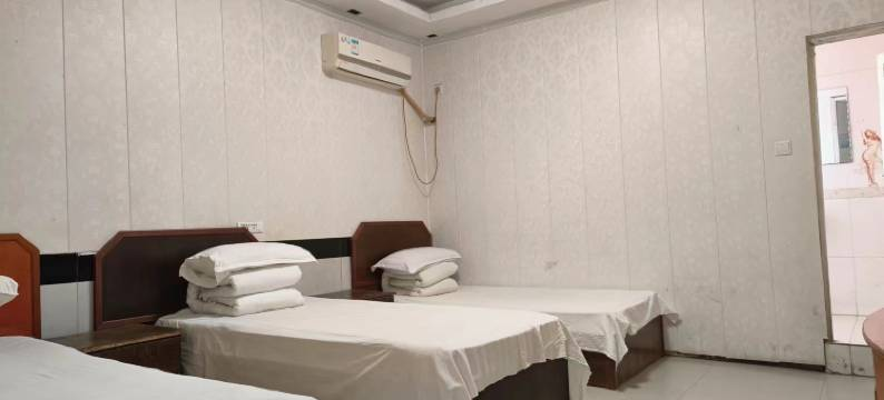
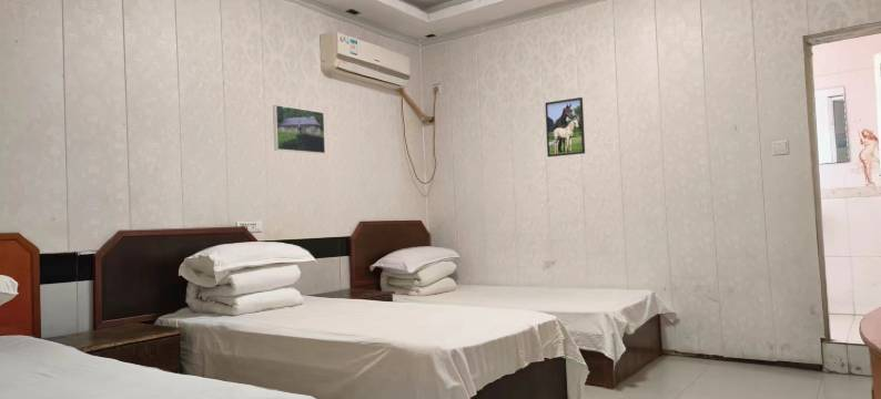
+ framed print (565, 127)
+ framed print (300, 130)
